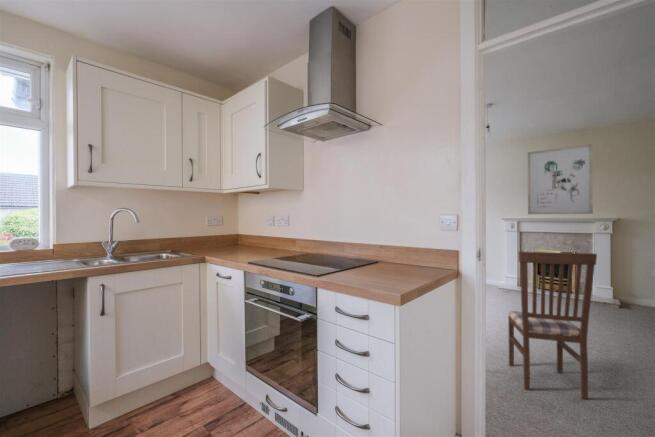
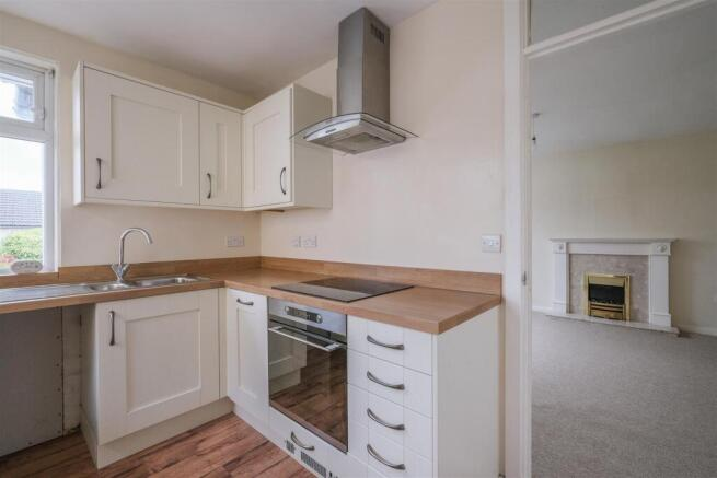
- wall art (558, 181)
- dining chair (545, 315)
